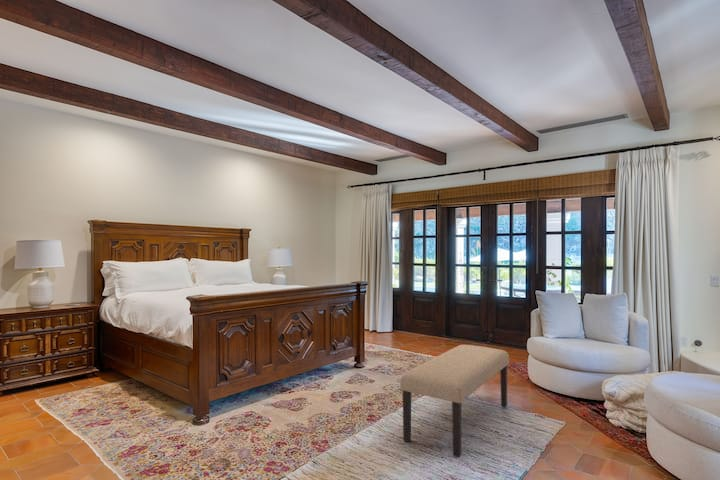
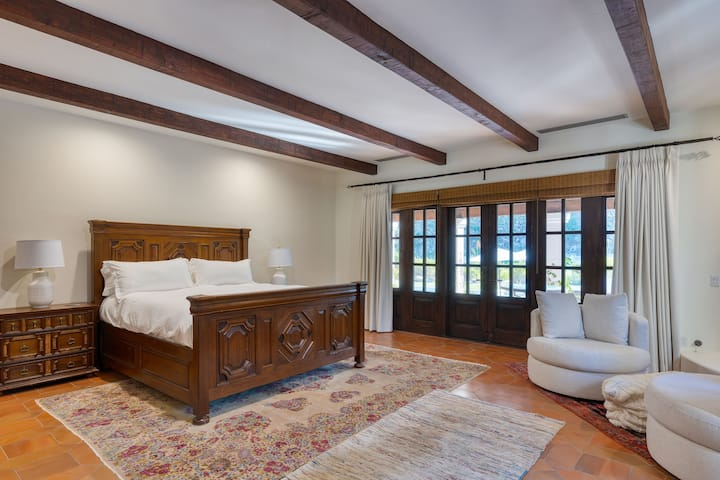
- bench (460, 389)
